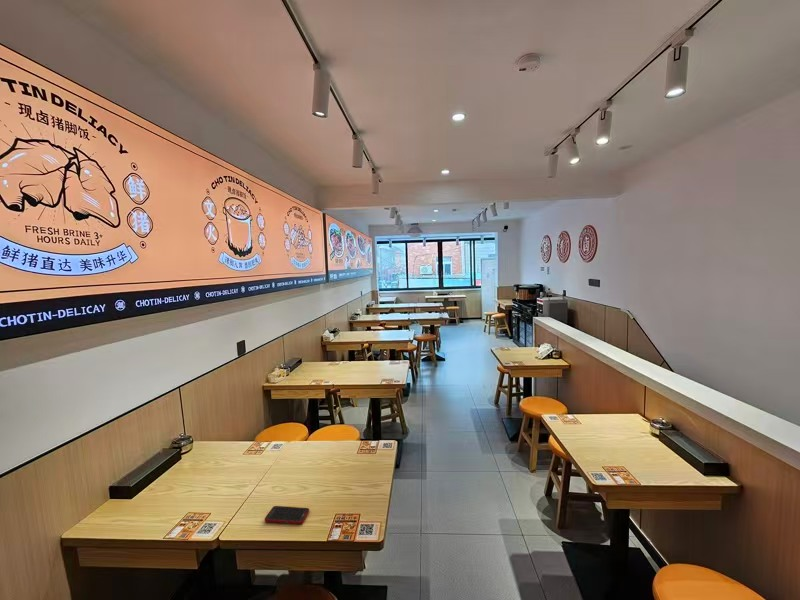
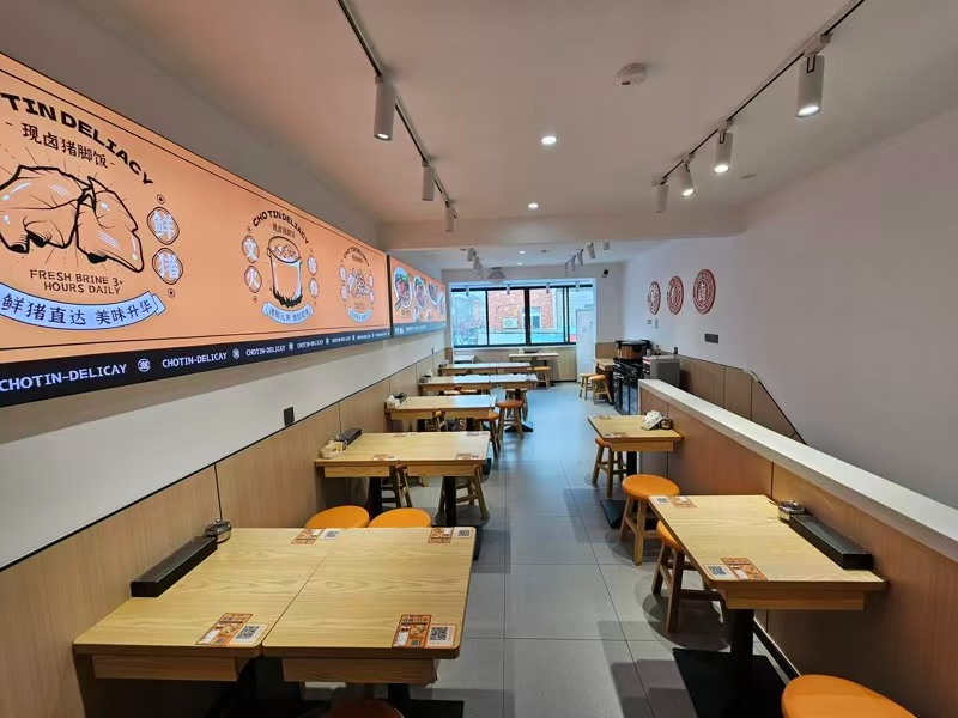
- cell phone (287, 514)
